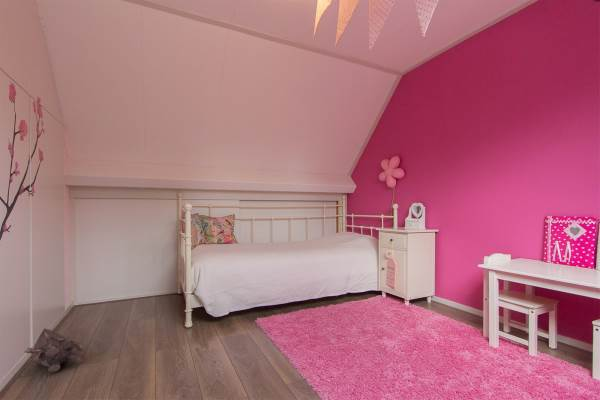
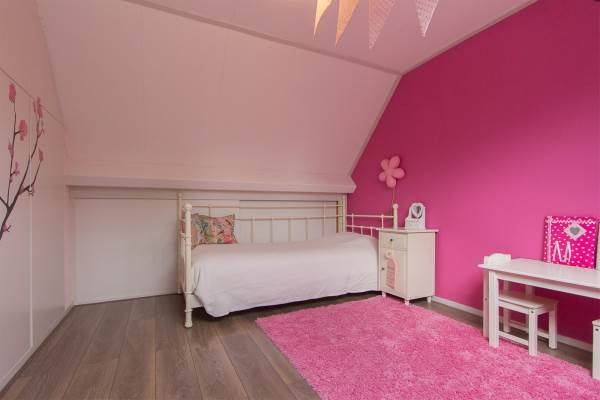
- plush toy (58, 345)
